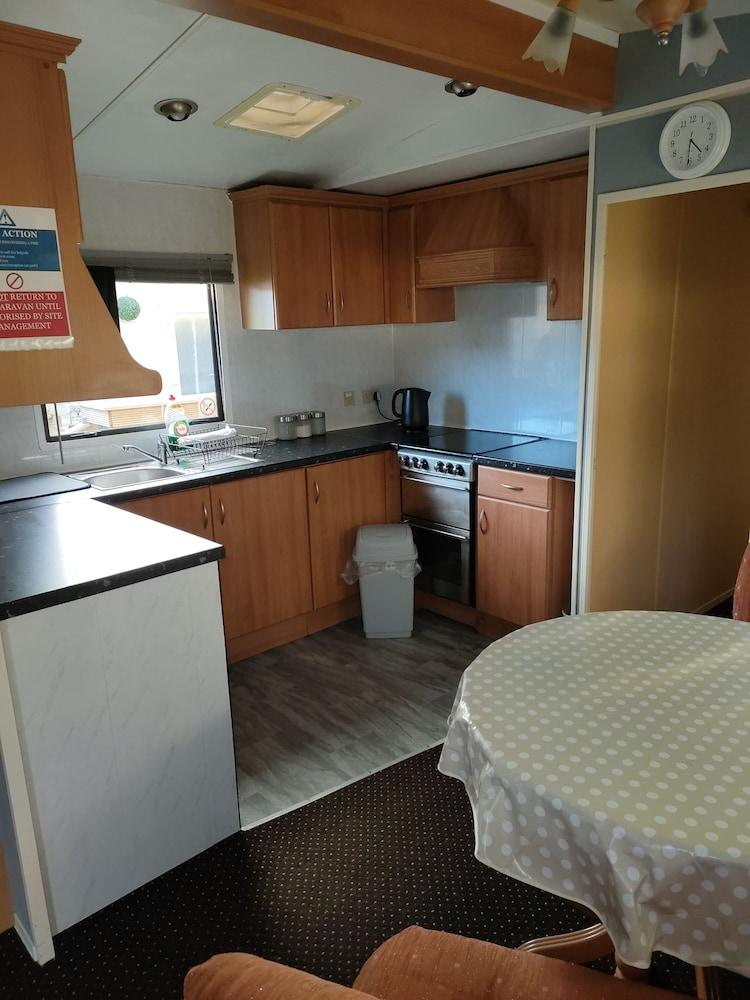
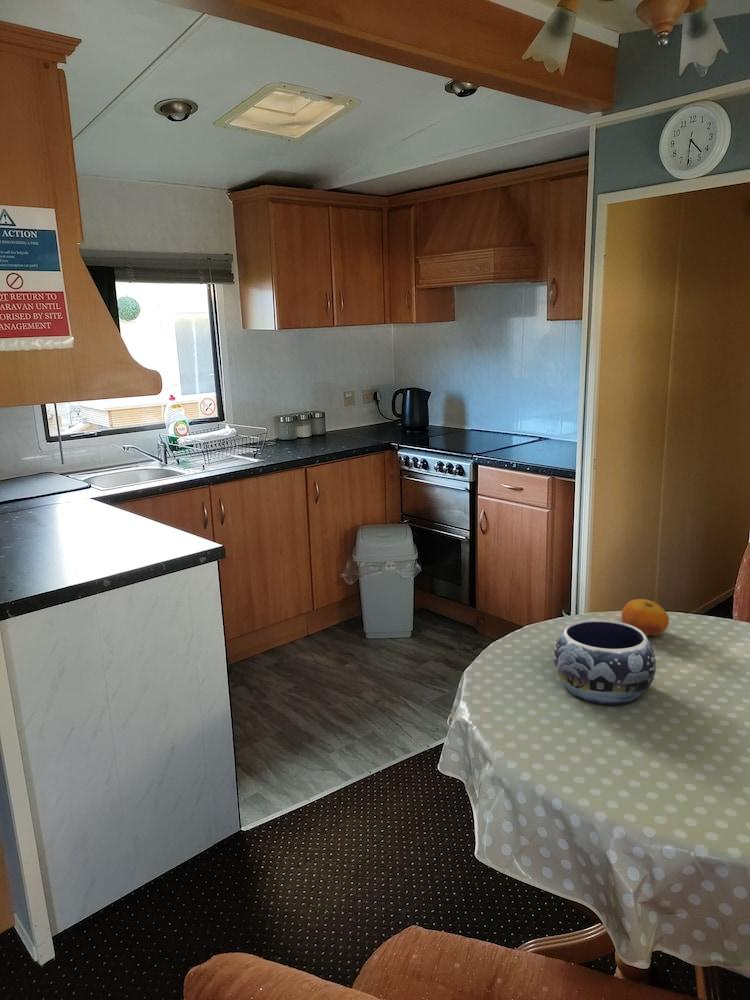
+ fruit (644, 617)
+ decorative bowl (603, 660)
